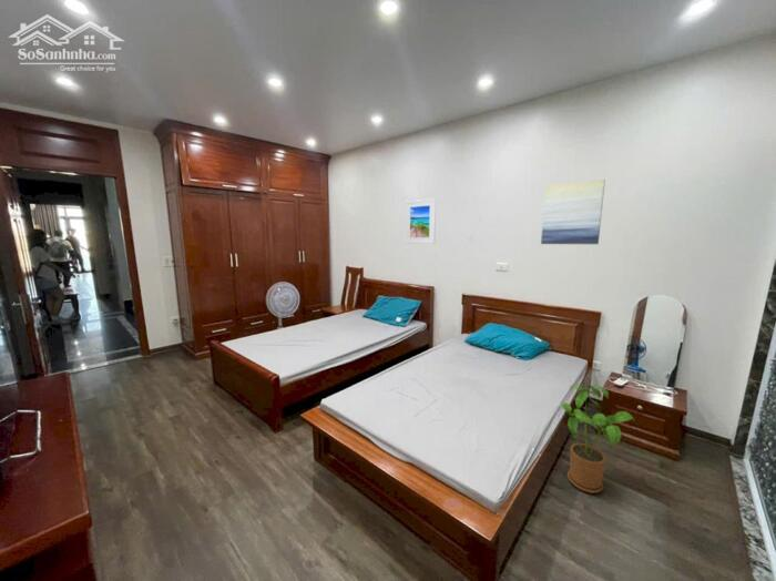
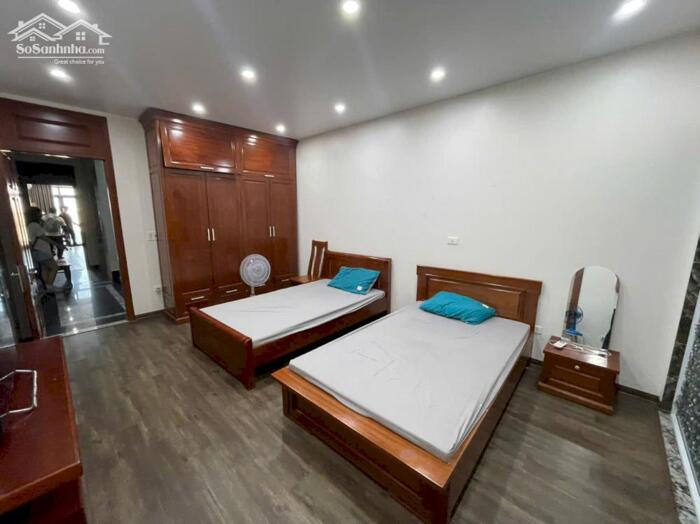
- house plant (593, 437)
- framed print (419, 222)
- wall art (571, 214)
